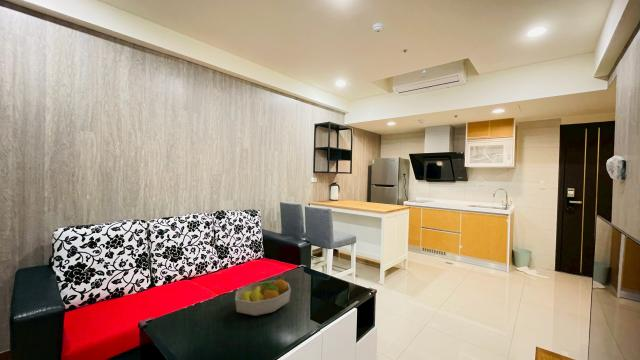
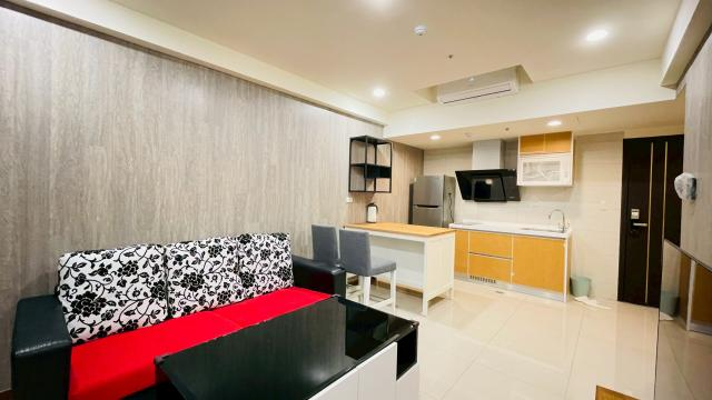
- fruit bowl (263, 294)
